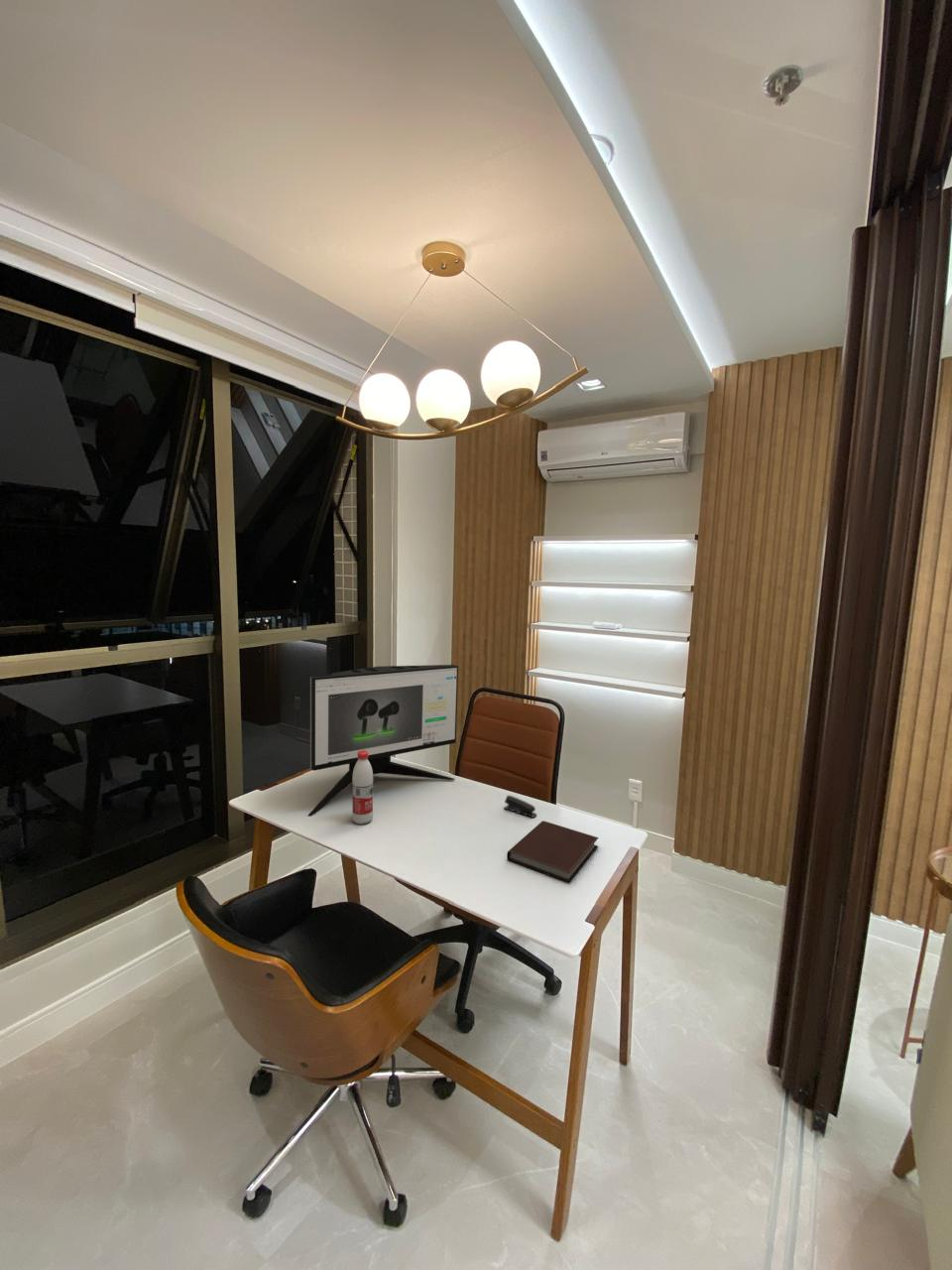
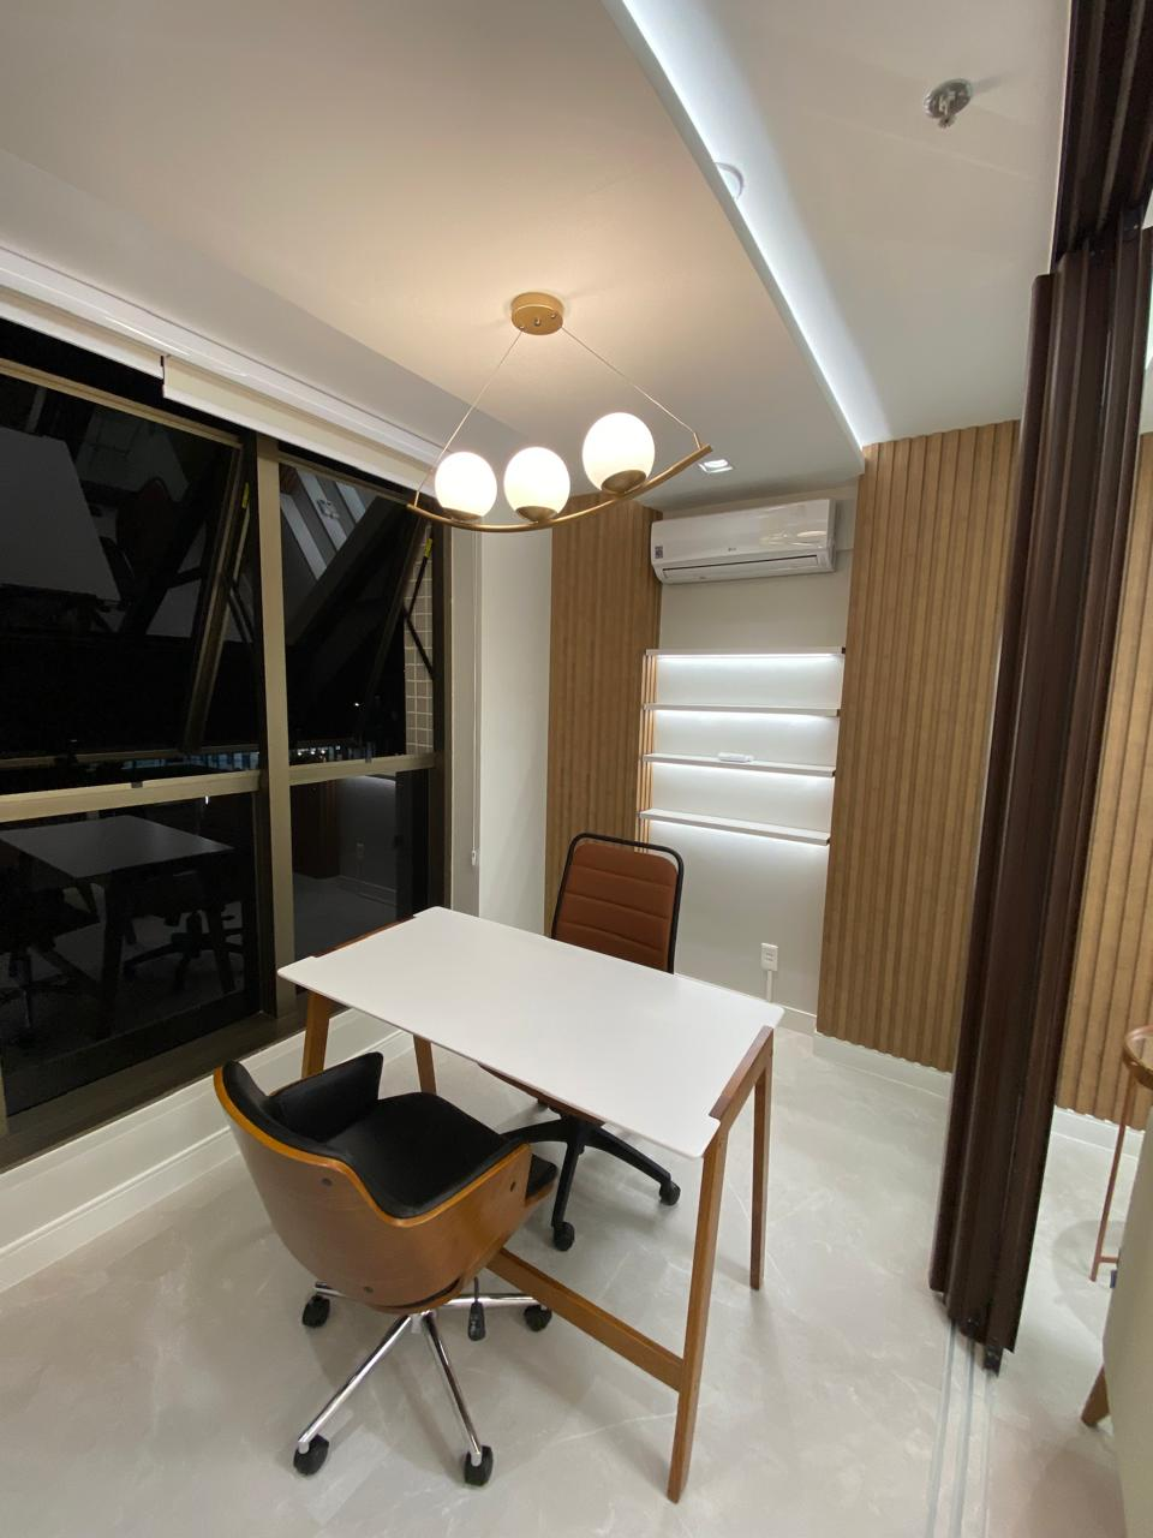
- computer monitor (375, 725)
- water bottle (362, 786)
- notebook (553, 848)
- stapler (520, 805)
